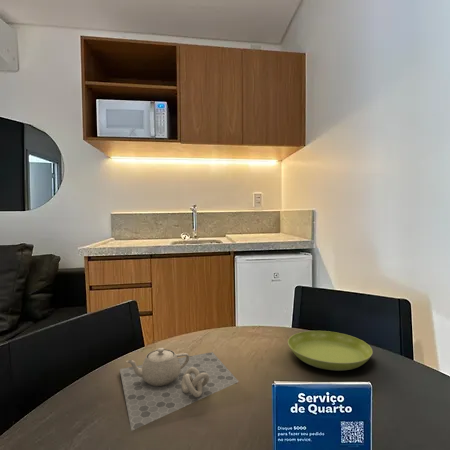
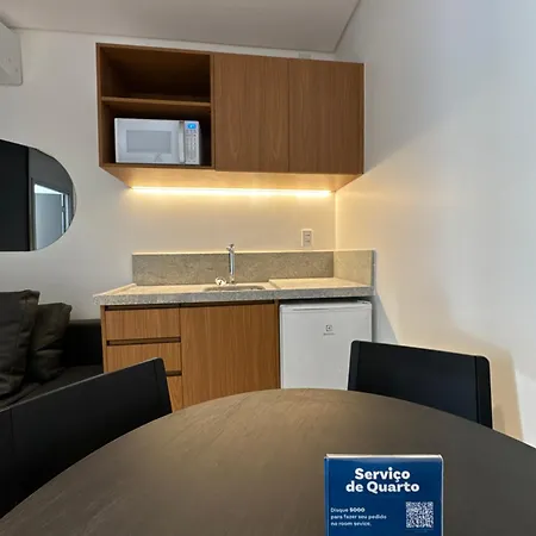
- teapot (181, 368)
- saucer (328, 350)
